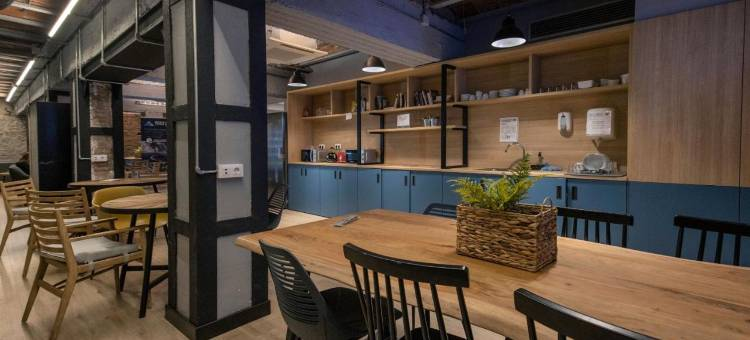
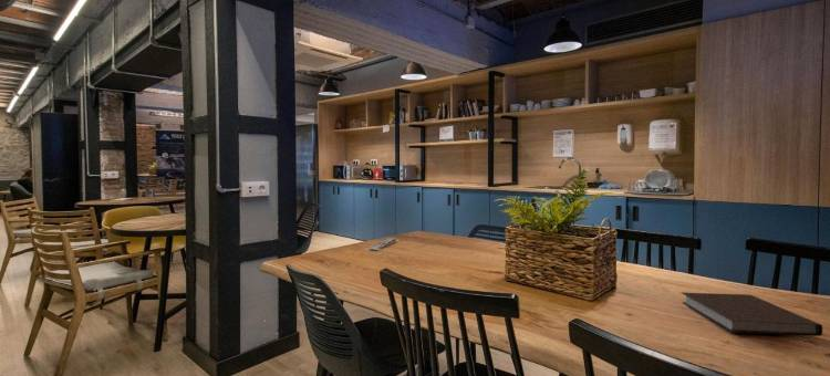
+ notebook (743, 311)
